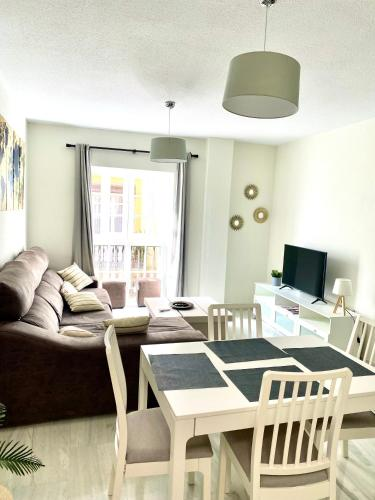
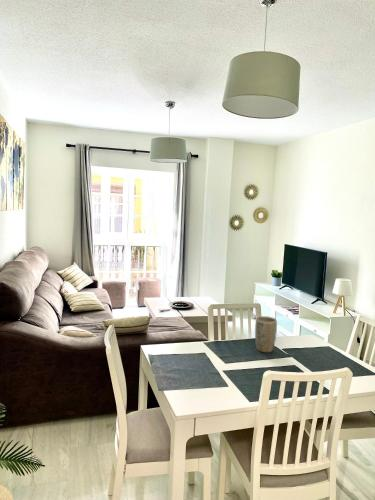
+ plant pot (265, 334)
